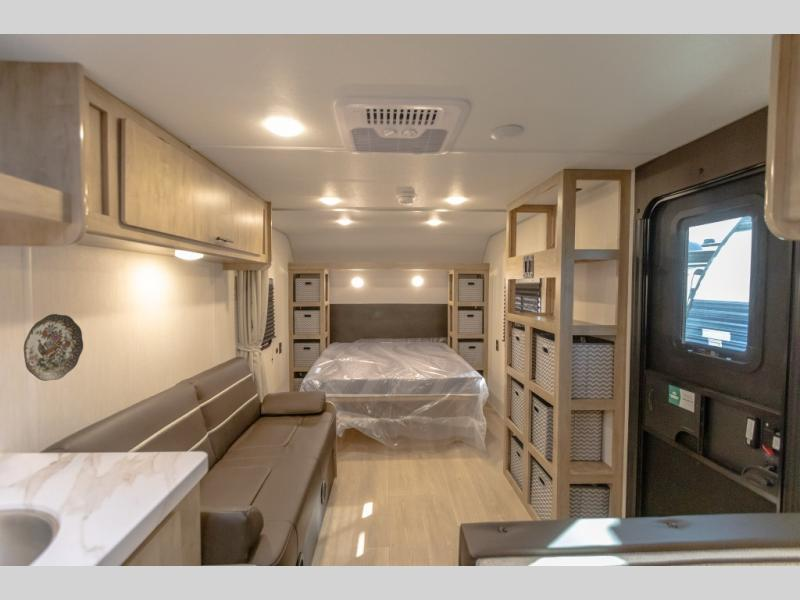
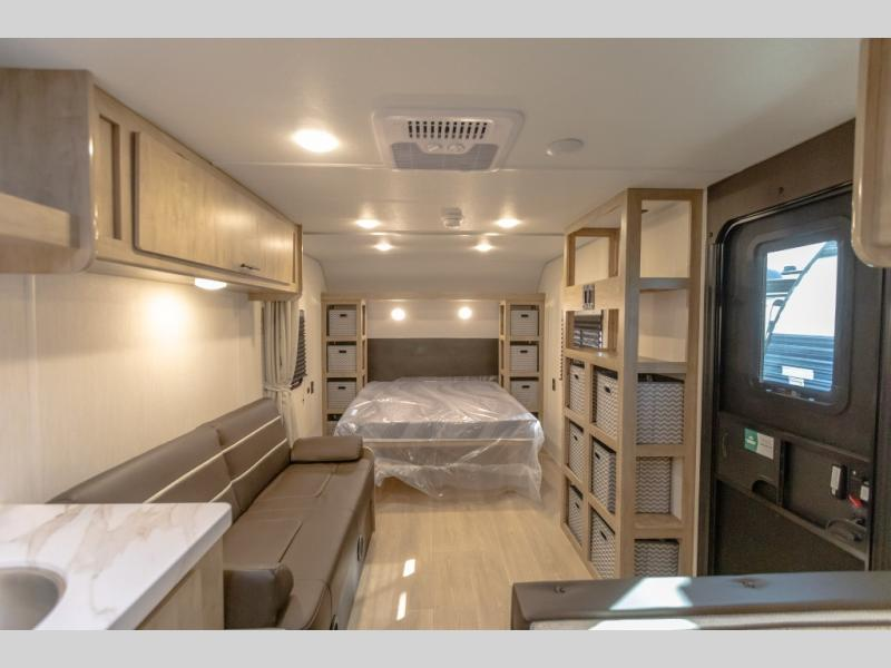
- decorative plate (52, 346)
